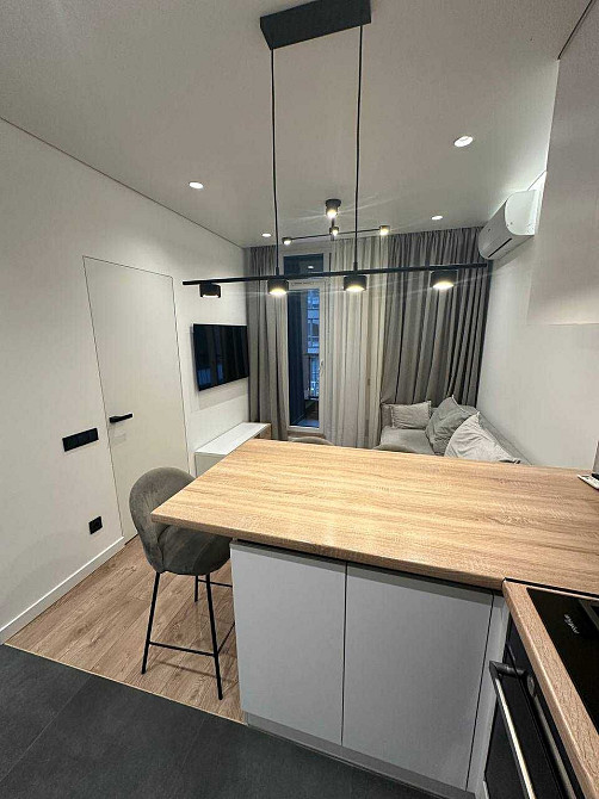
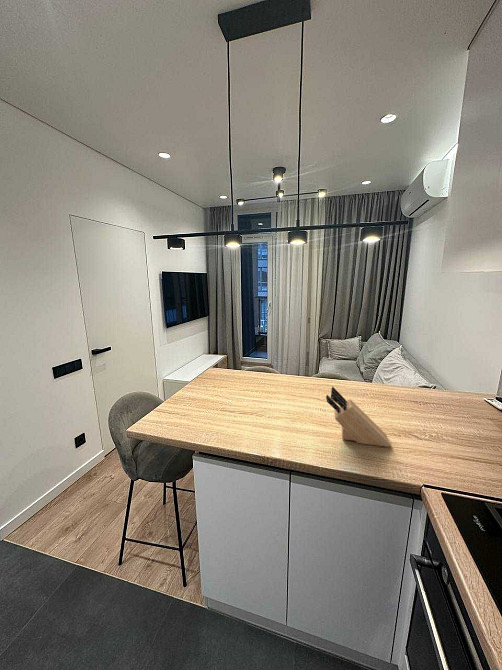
+ knife block (357, 414)
